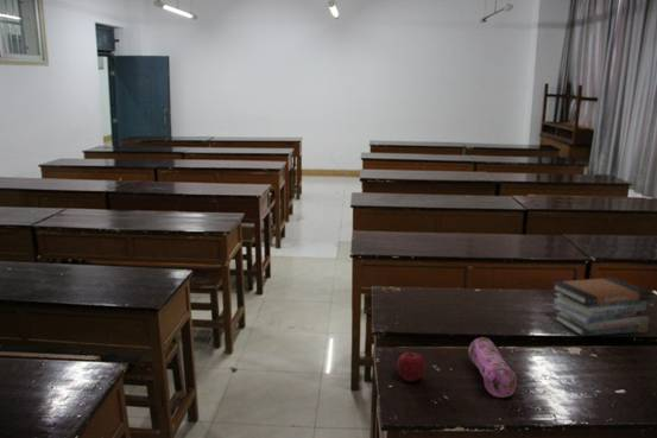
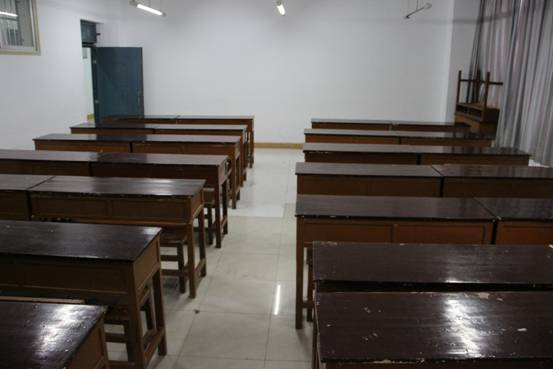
- apple (411, 364)
- pencil case (491, 366)
- book stack (599, 306)
